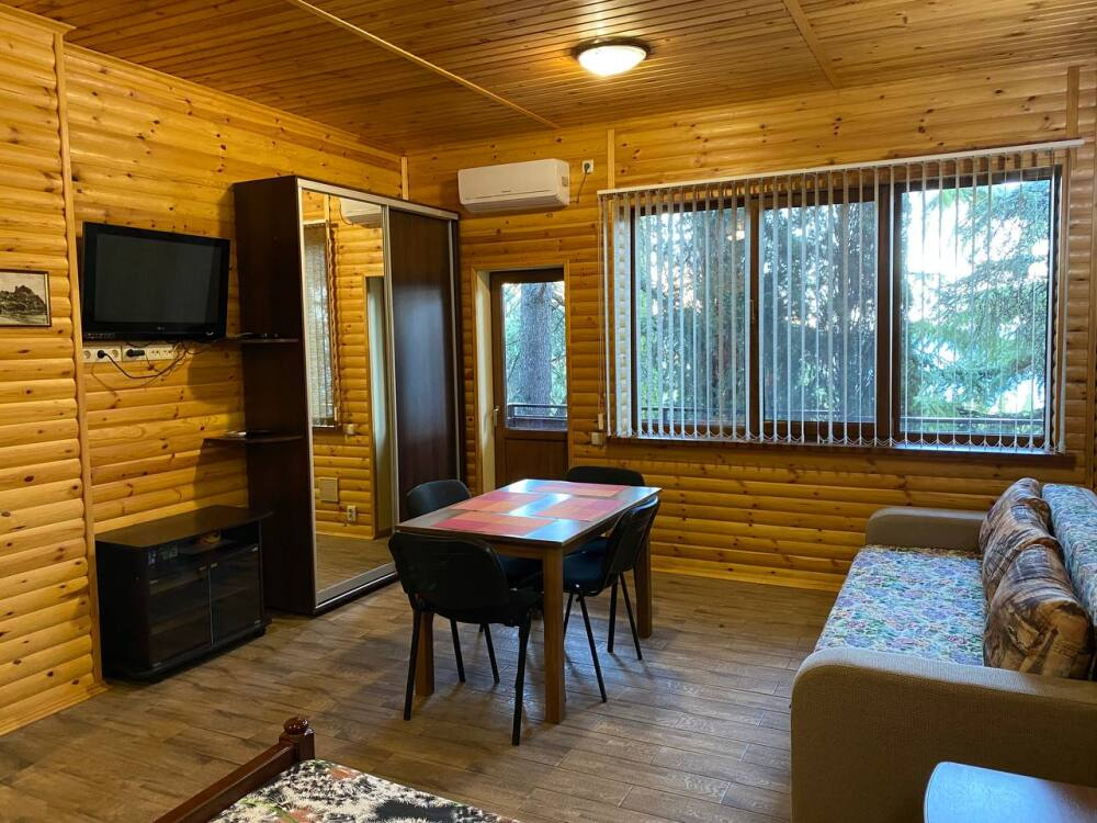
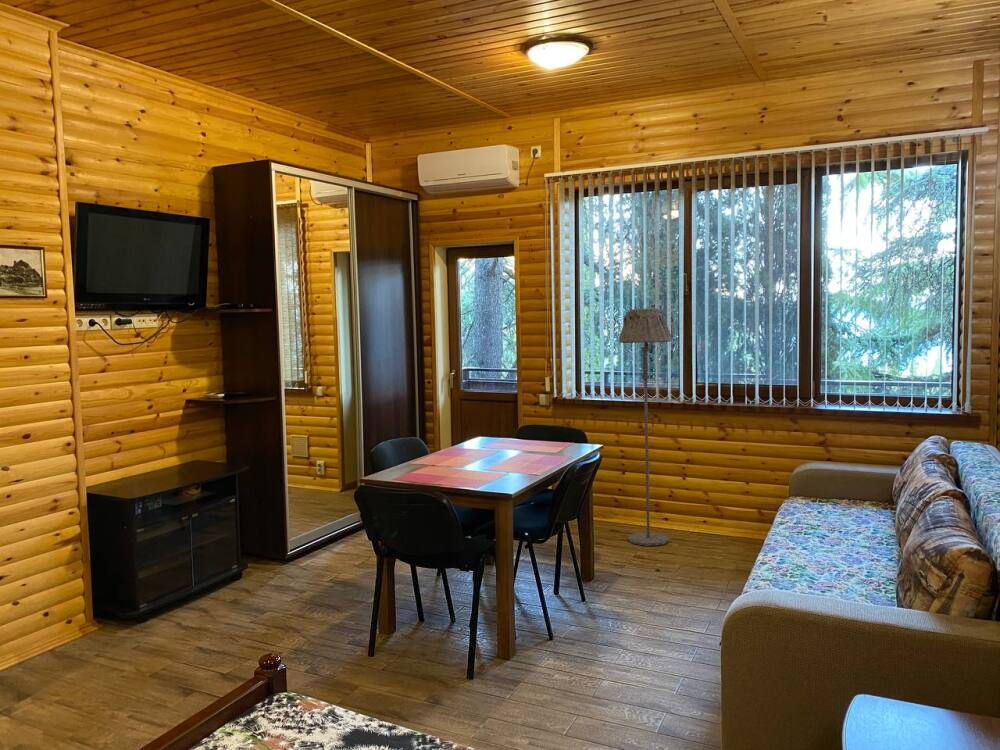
+ floor lamp (646, 425)
